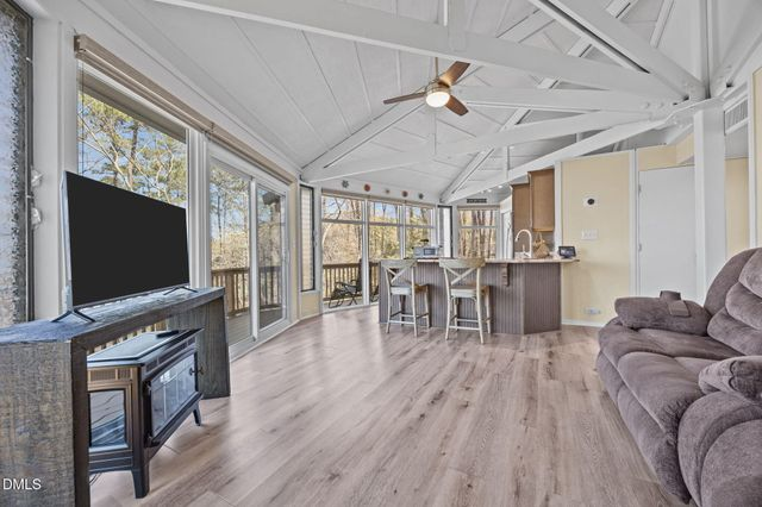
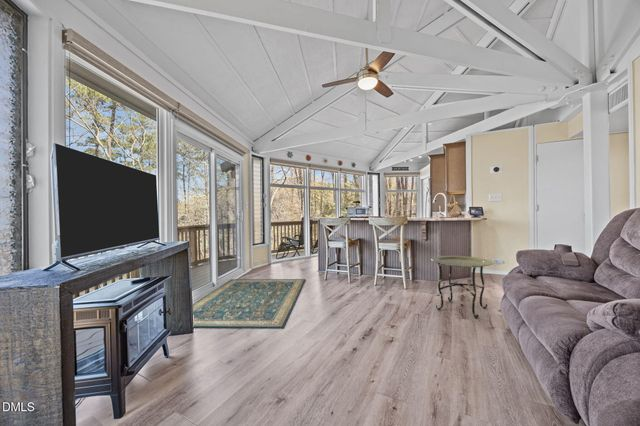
+ side table (461, 284)
+ rug (250, 297)
